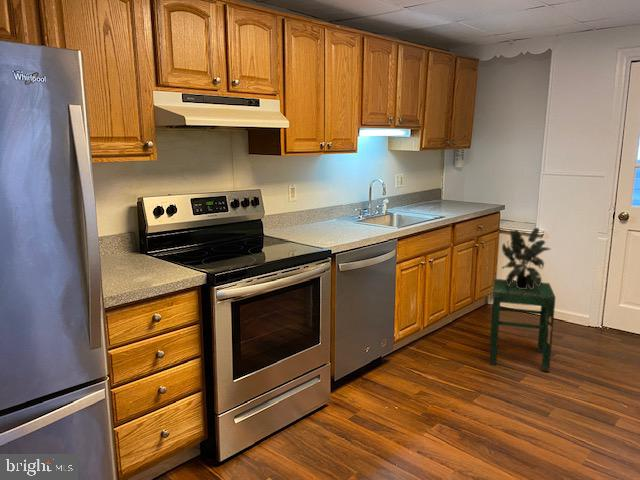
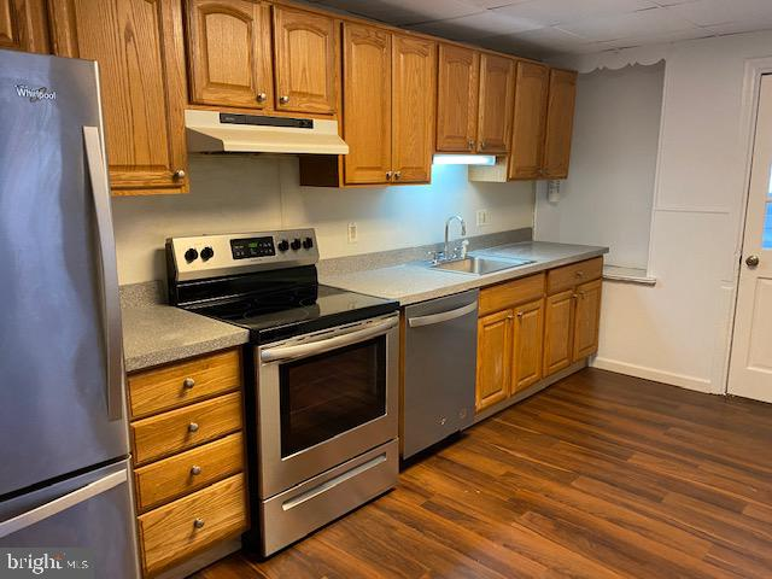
- potted plant (527, 258)
- stool (520, 323)
